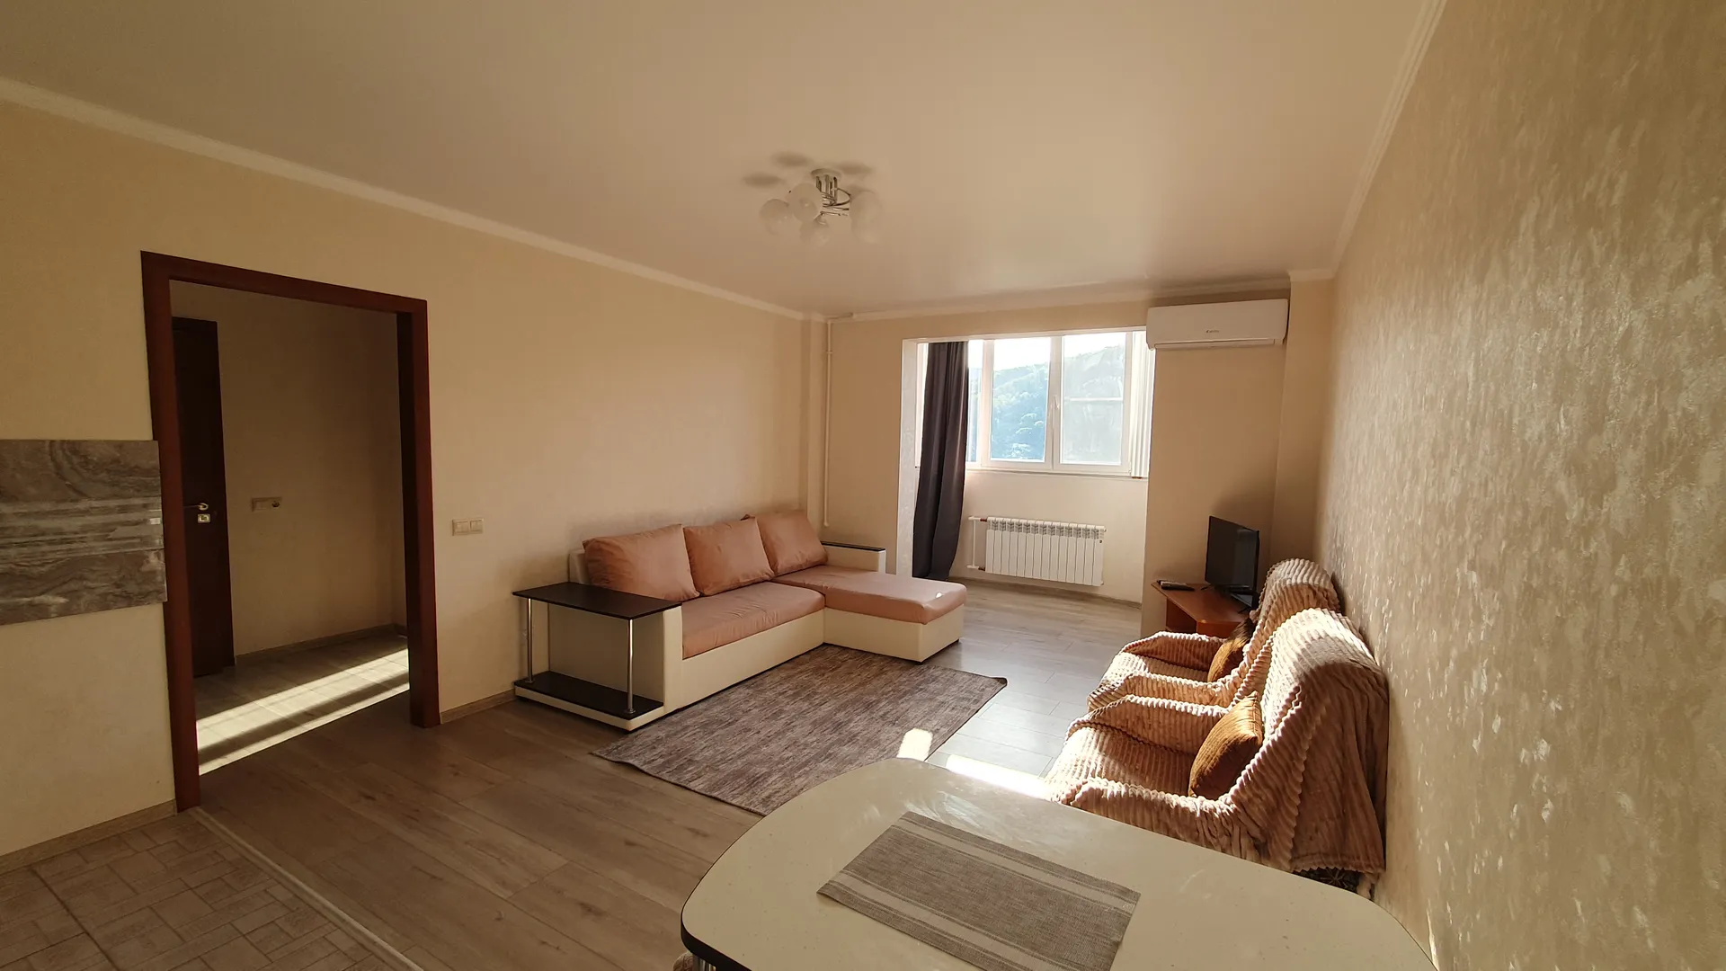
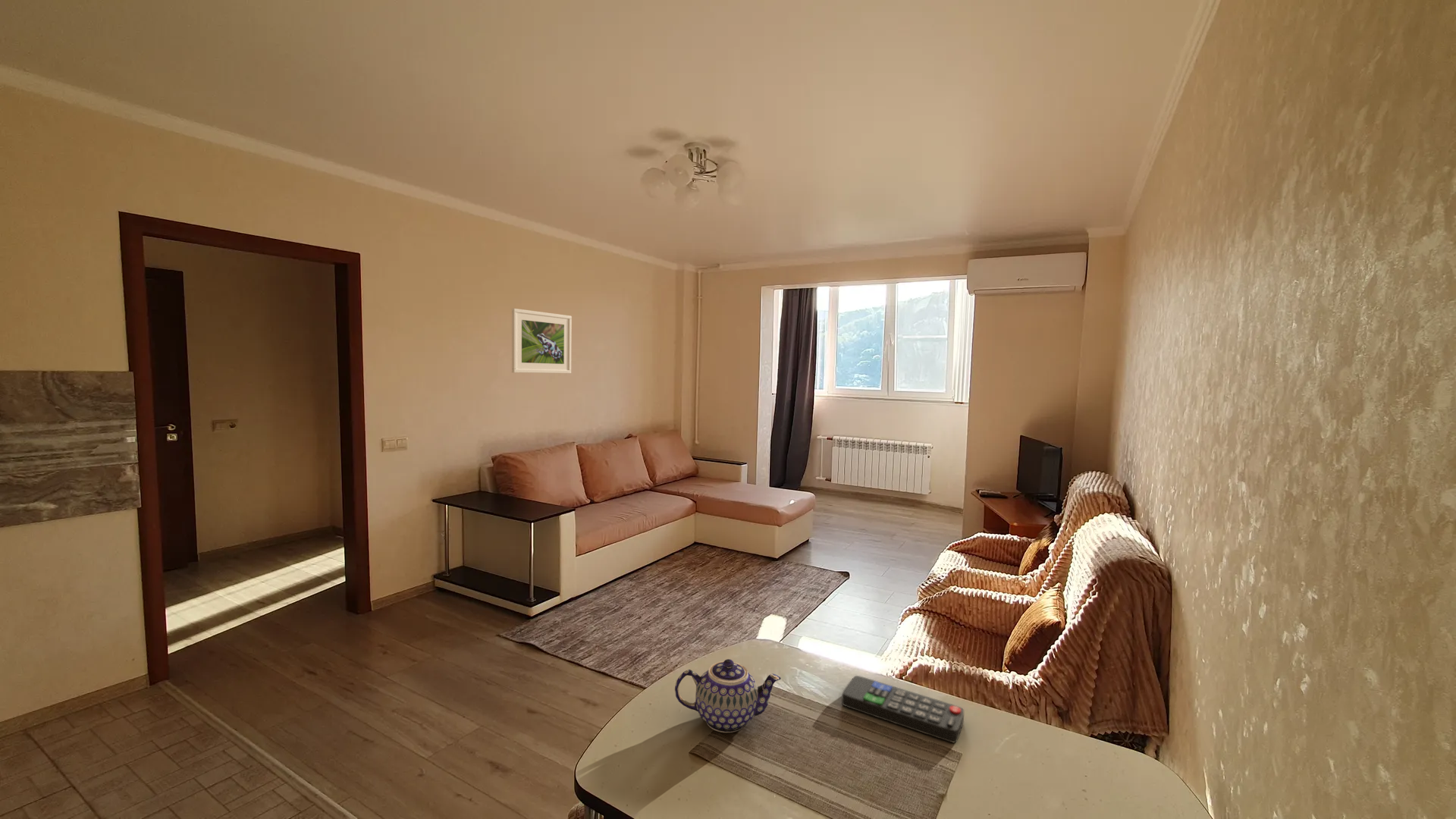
+ teapot (727, 690)
+ remote control (901, 705)
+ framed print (543, 343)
